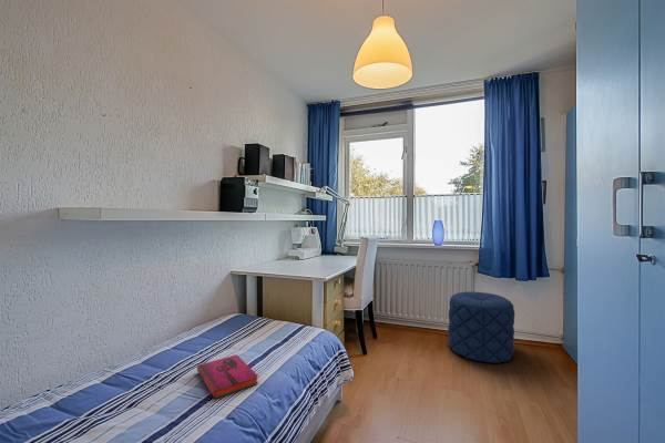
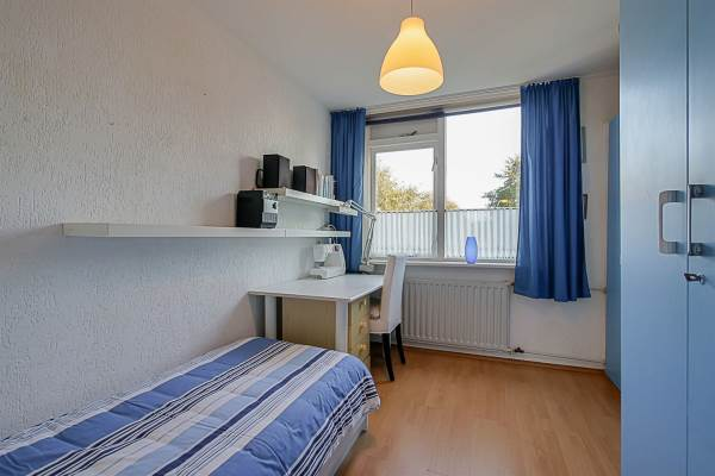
- pouf (479, 322)
- hardback book (226, 373)
